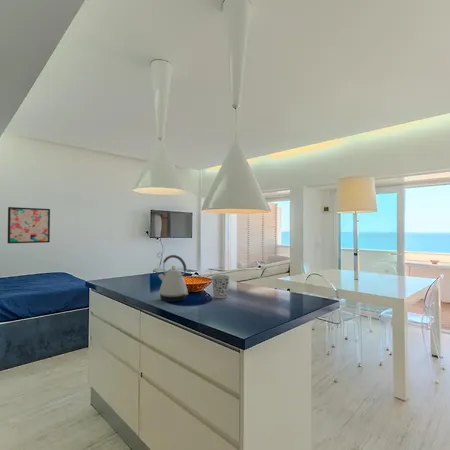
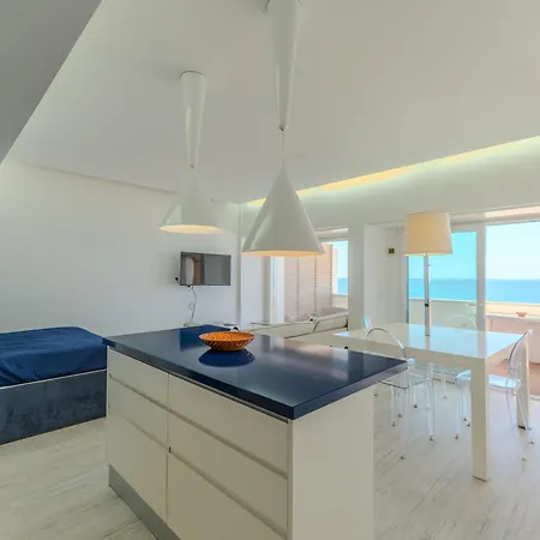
- cup (220, 286)
- kettle (172, 277)
- wall art (29, 225)
